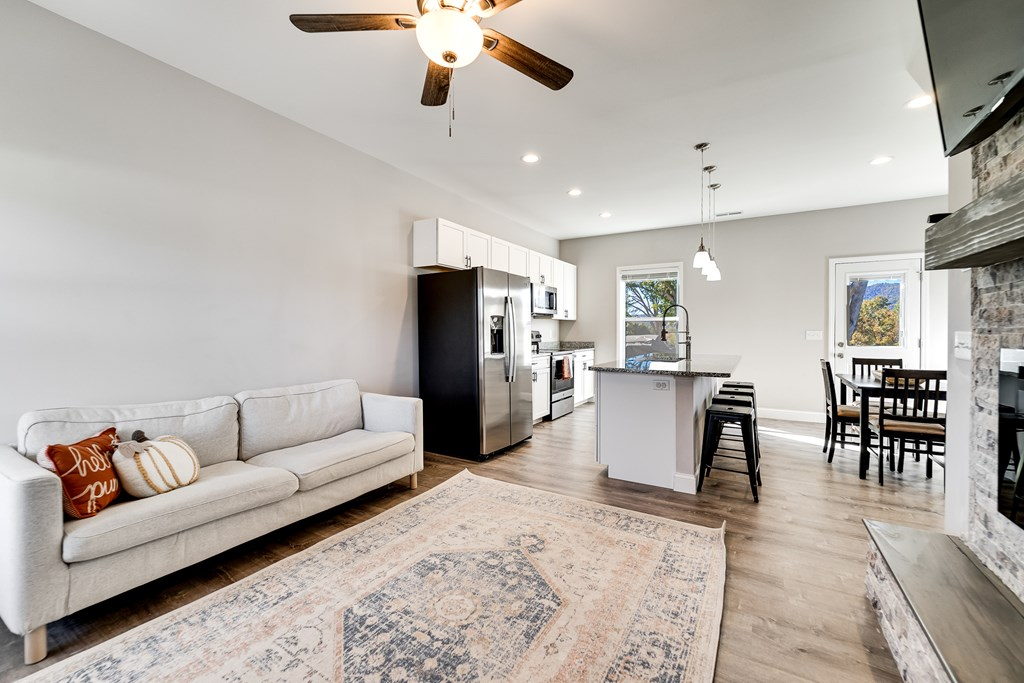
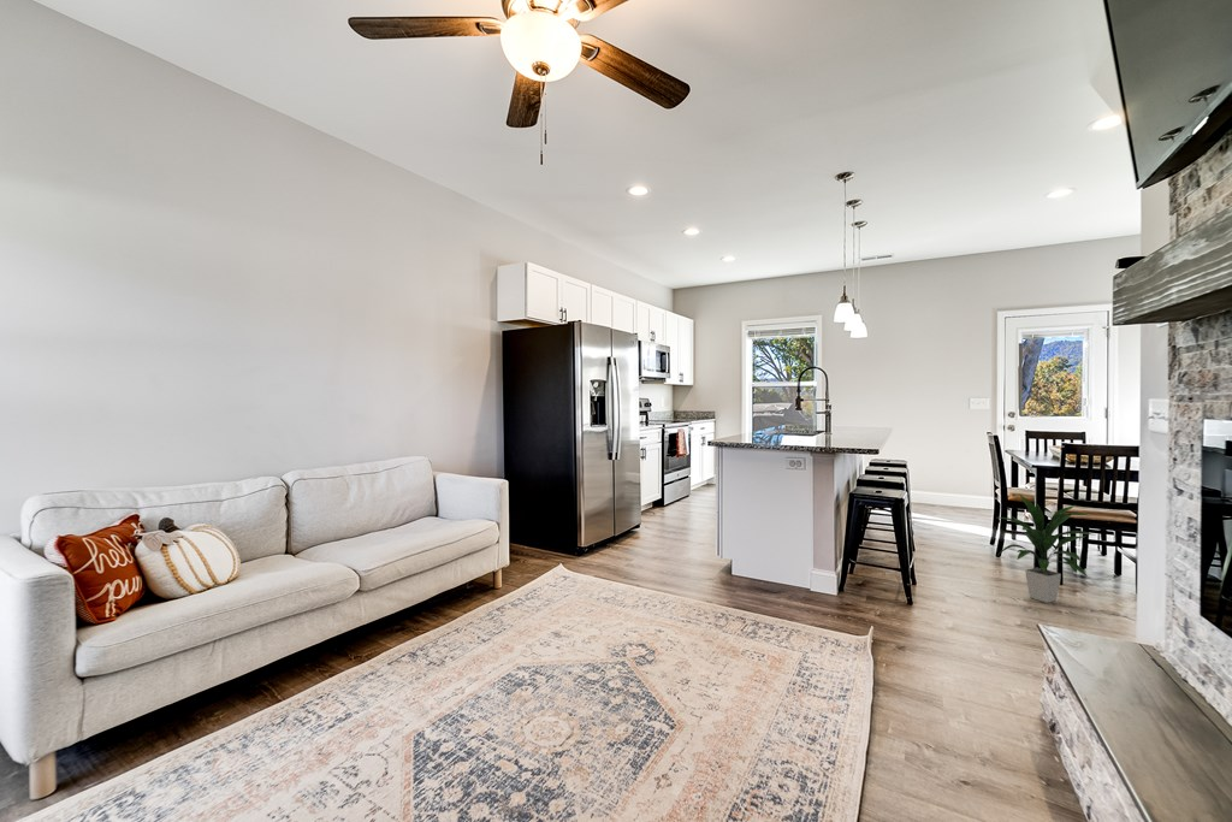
+ indoor plant (1047, 548)
